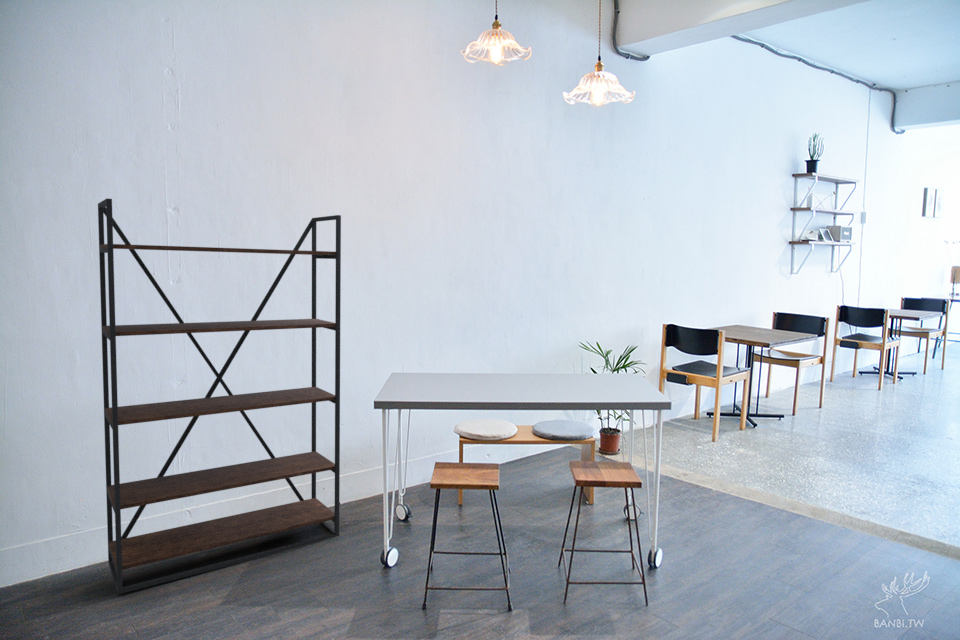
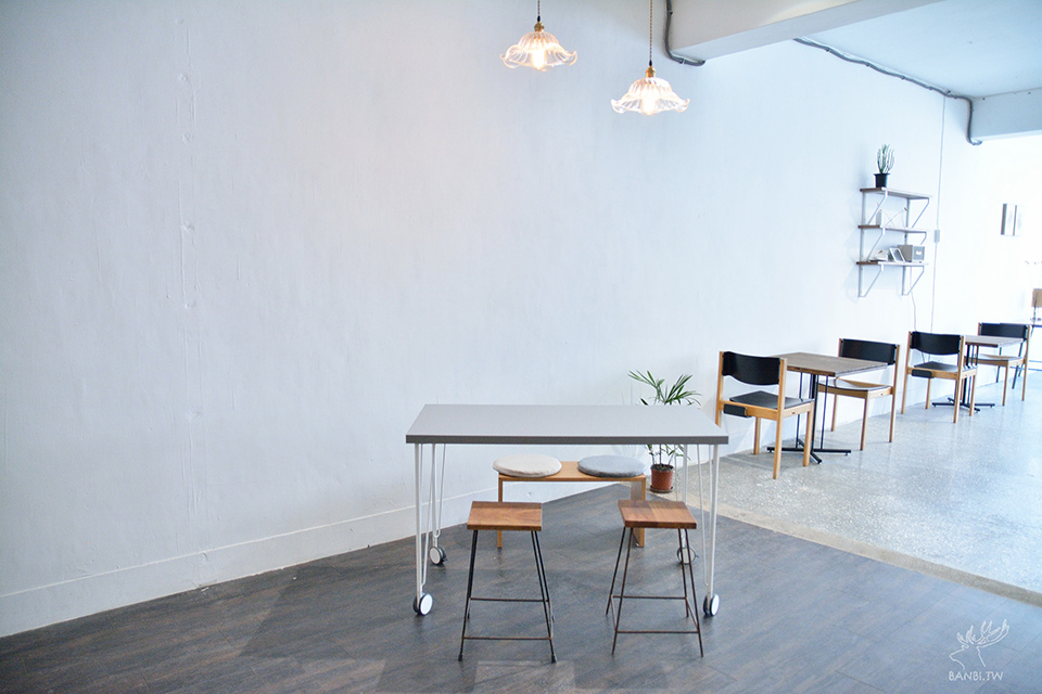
- bookshelf (226, 385)
